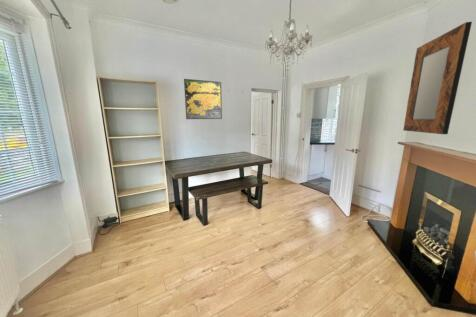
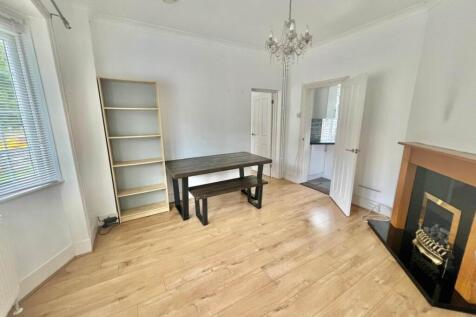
- home mirror (430, 86)
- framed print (204, 100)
